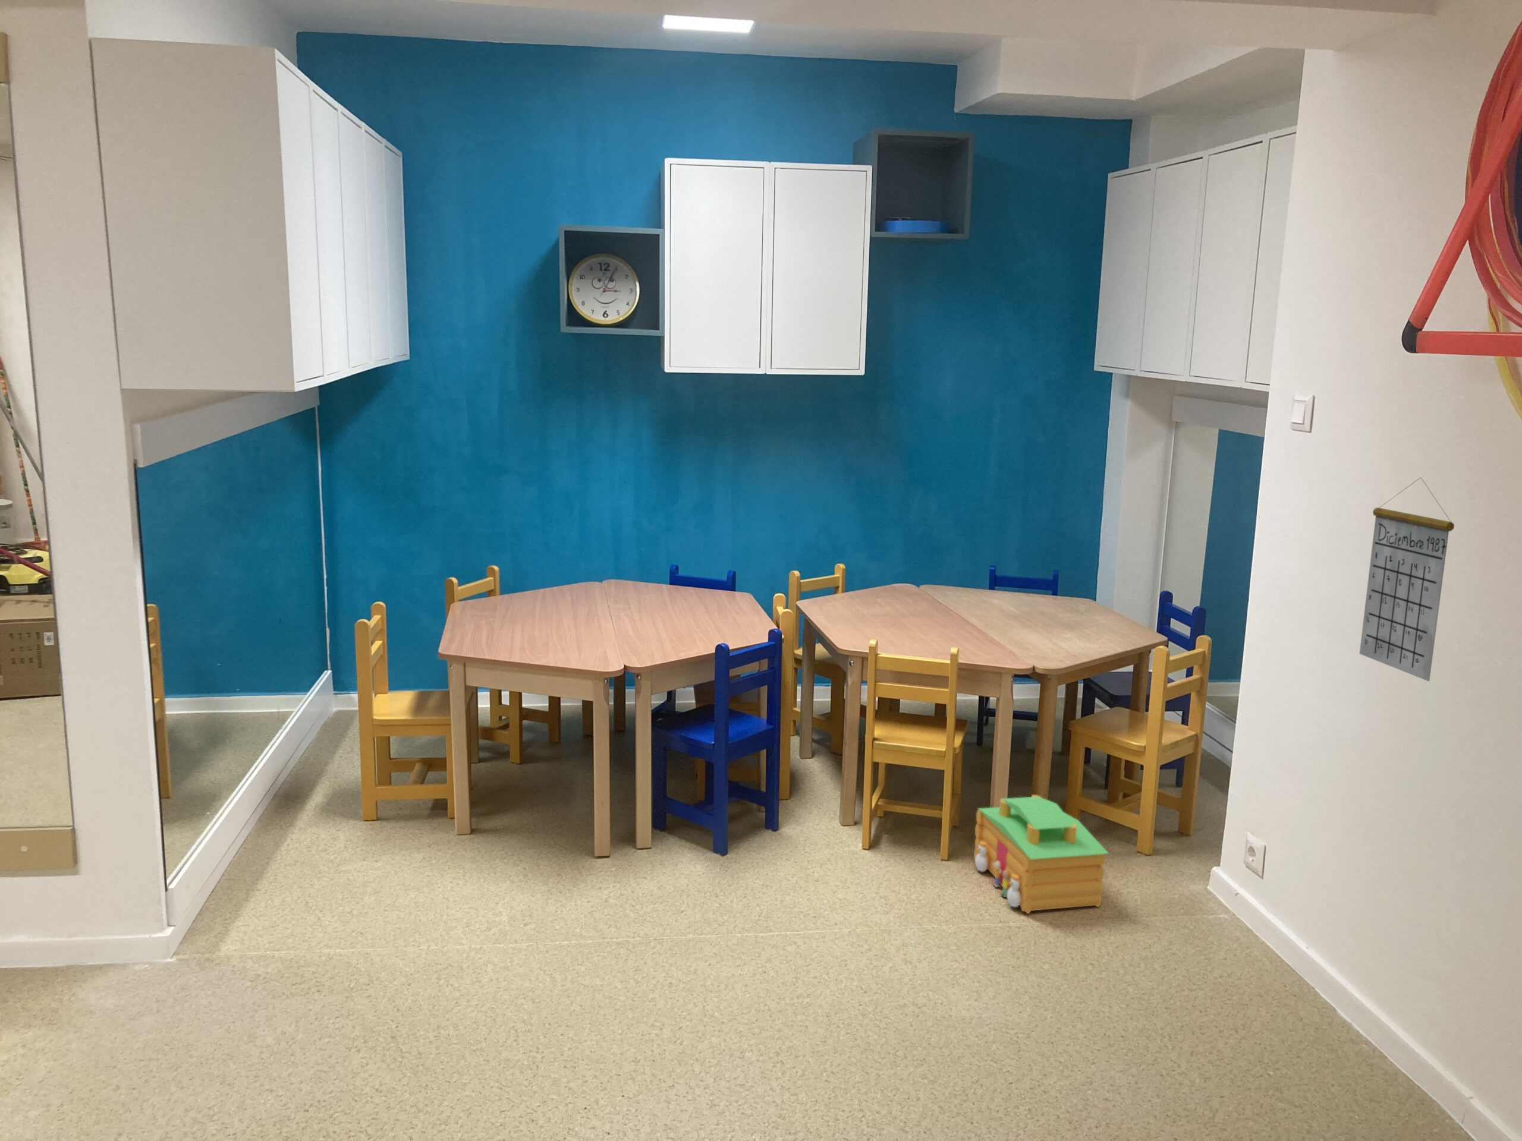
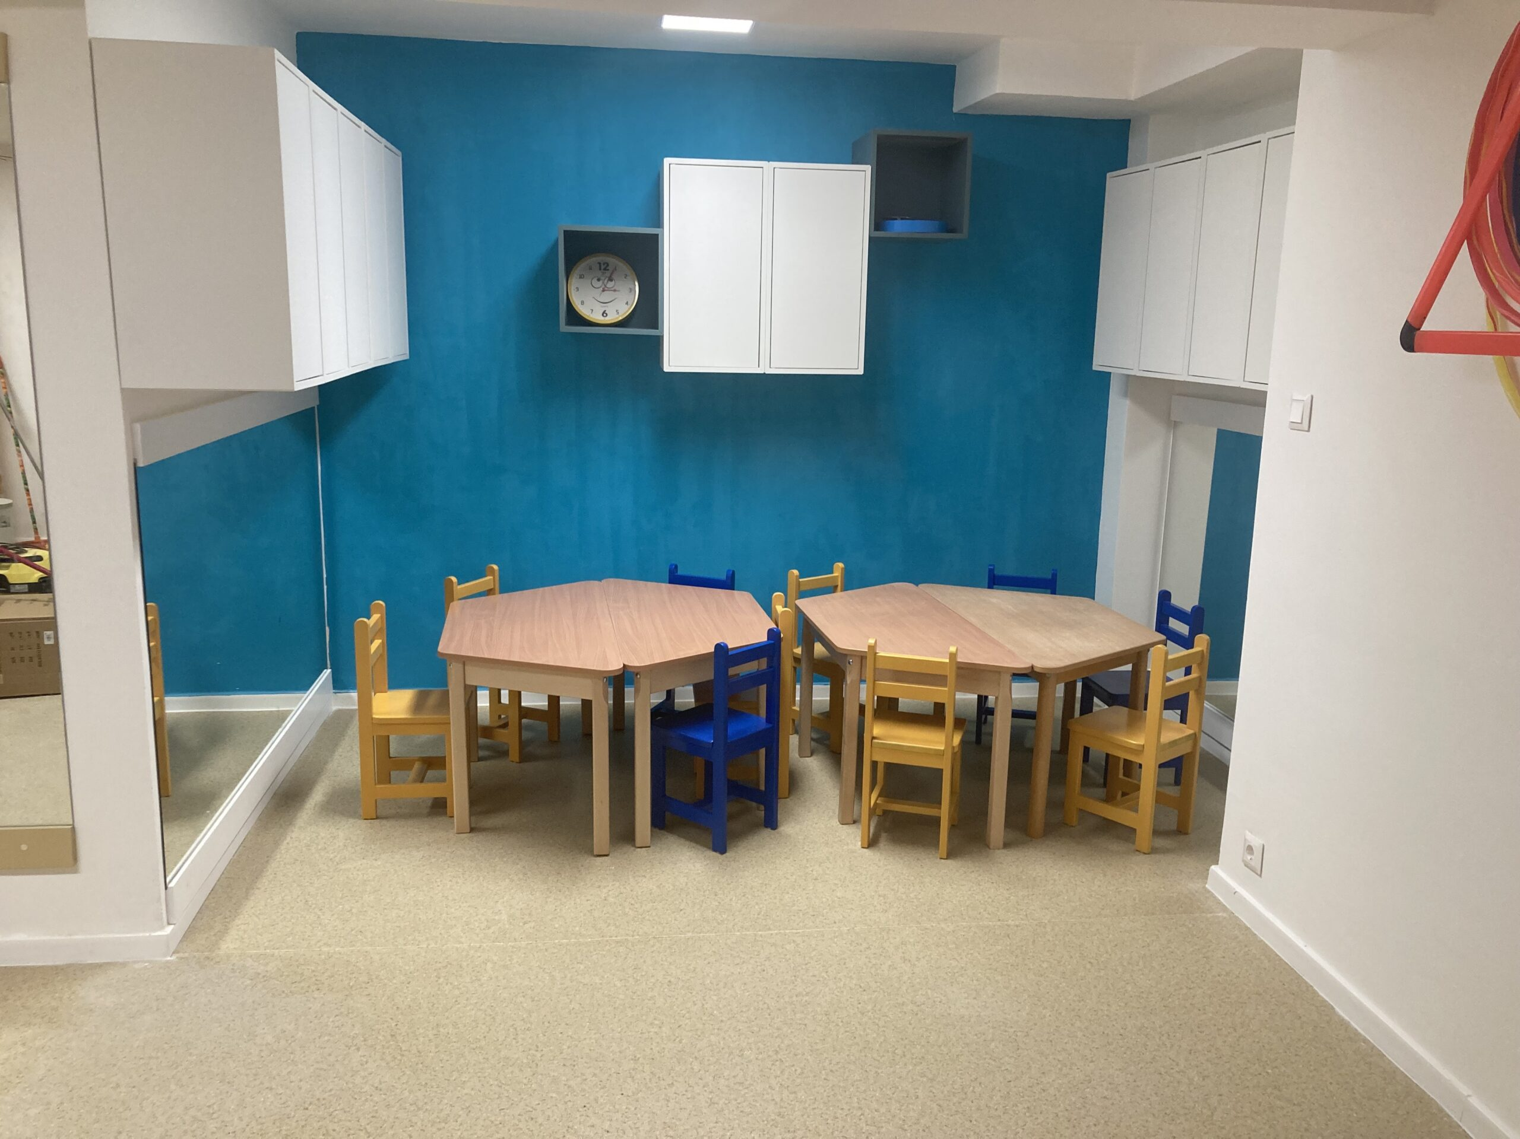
- toy house (1033, 844)
- calendar (1405, 573)
